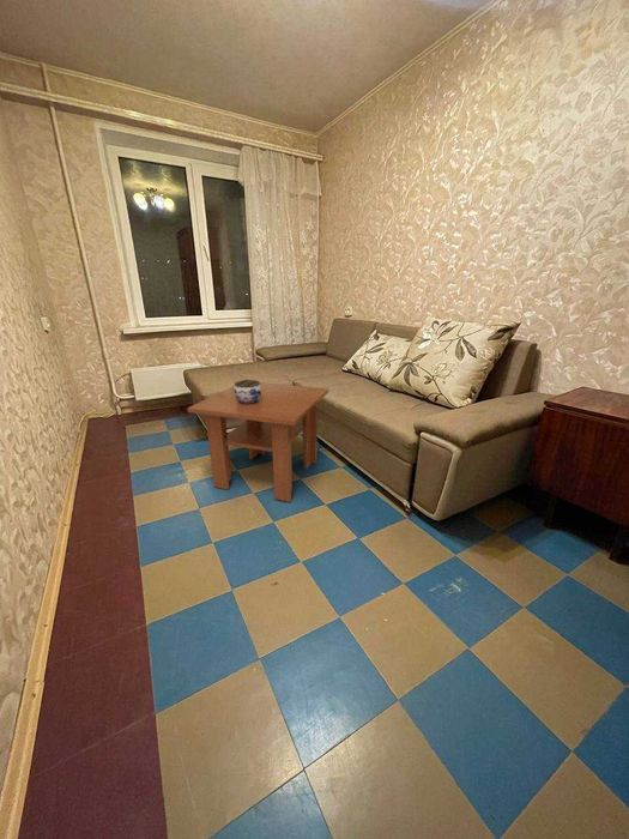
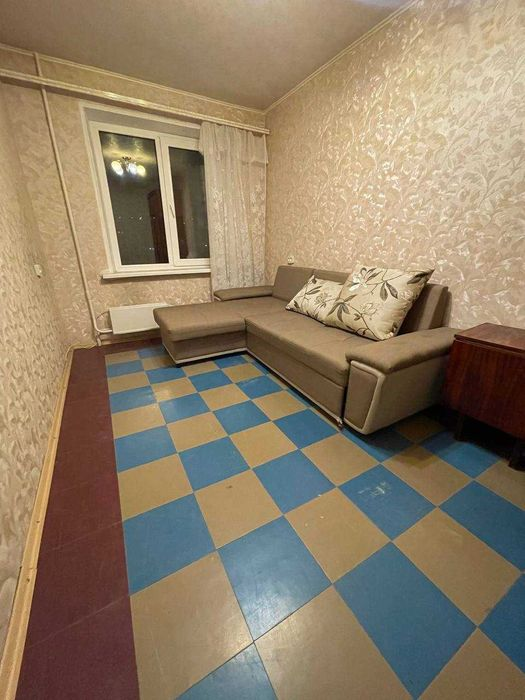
- coffee table (266, 436)
- jar (247, 391)
